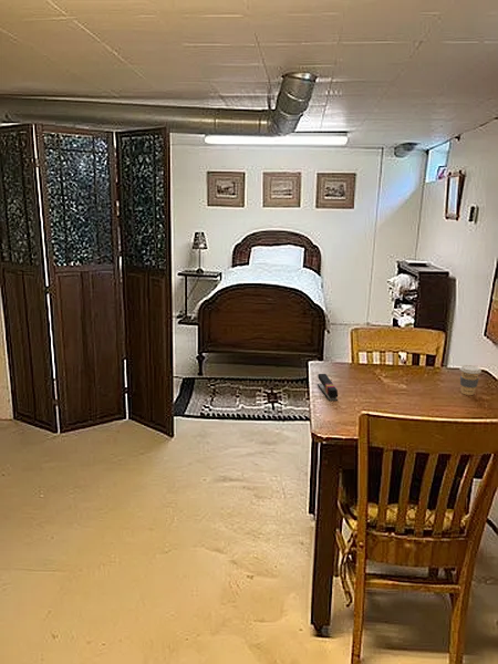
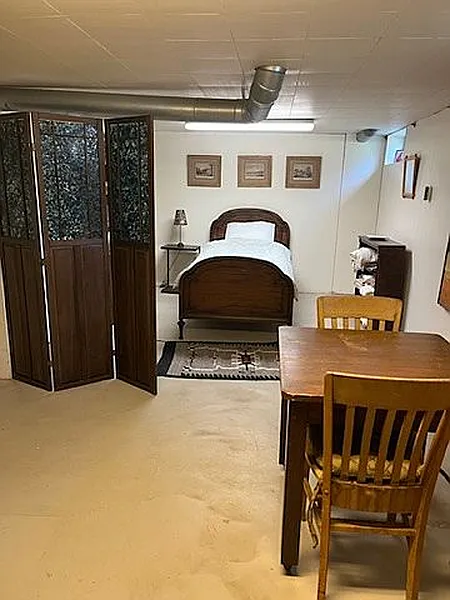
- coffee cup (468, 380)
- stapler (326, 386)
